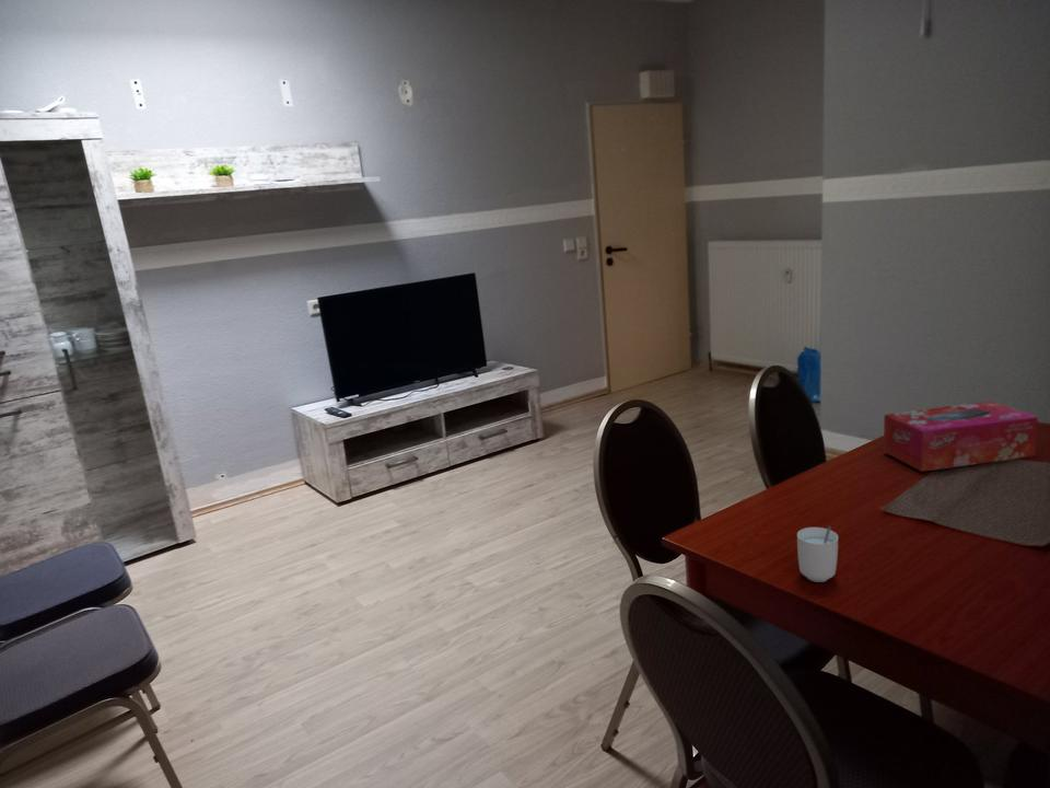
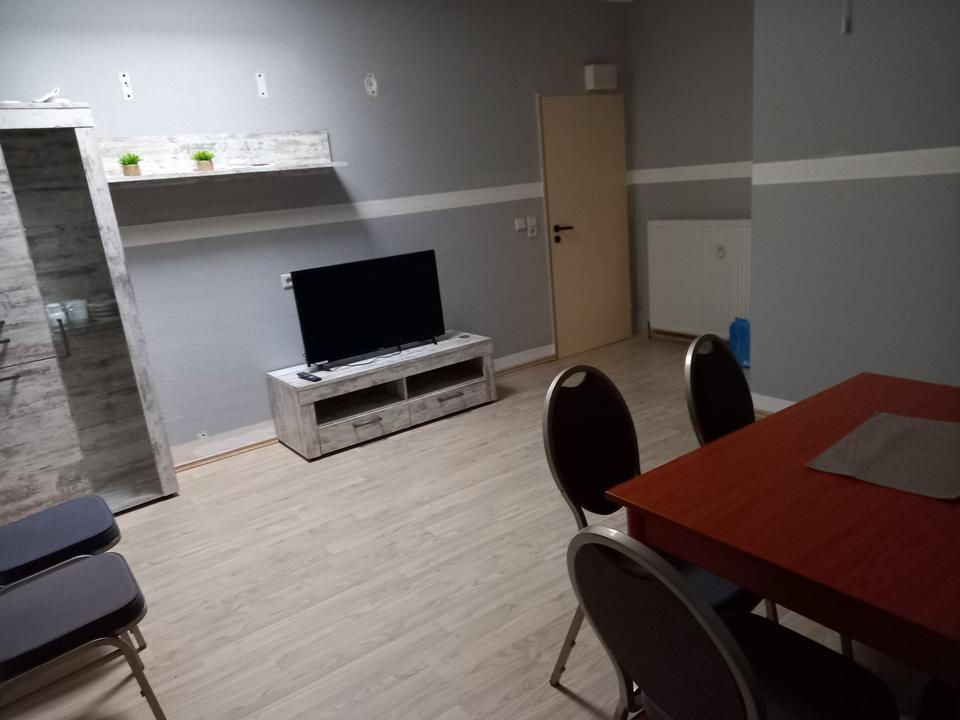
- cup (818, 548)
- tissue box (957, 434)
